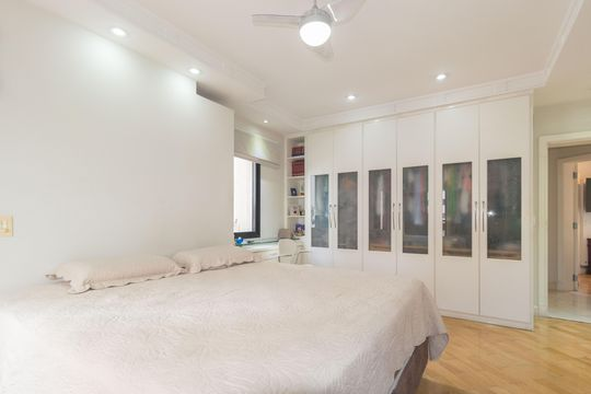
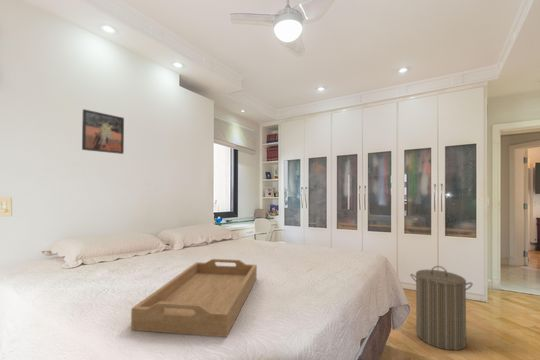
+ laundry hamper (440, 302)
+ serving tray (207, 287)
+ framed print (104, 132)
